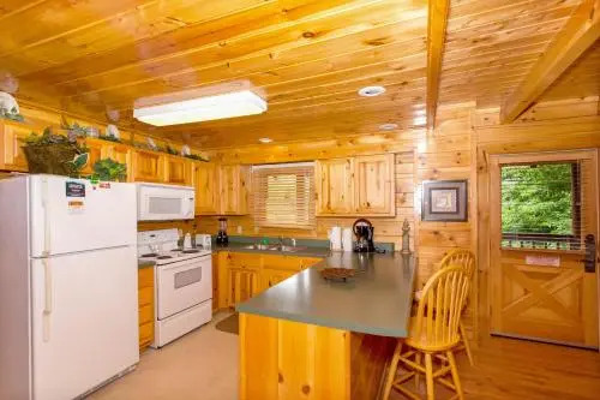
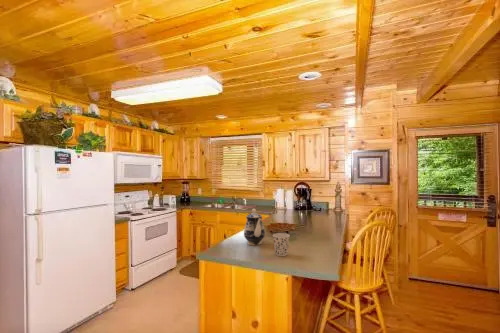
+ teapot (254, 226)
+ cup (281, 244)
